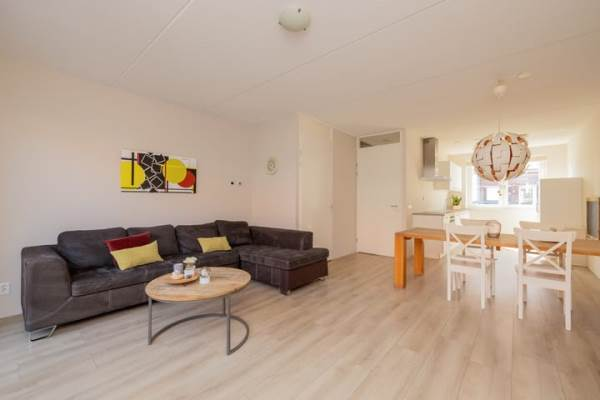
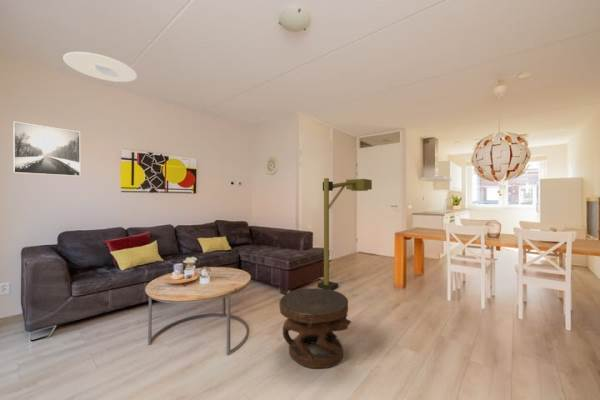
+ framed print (49, 150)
+ ceiling light (102, 65)
+ floor lamp (328, 228)
+ side table (315, 325)
